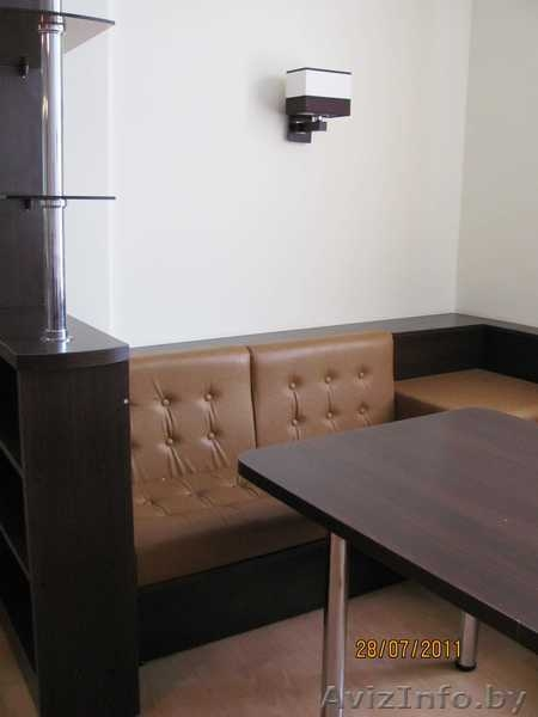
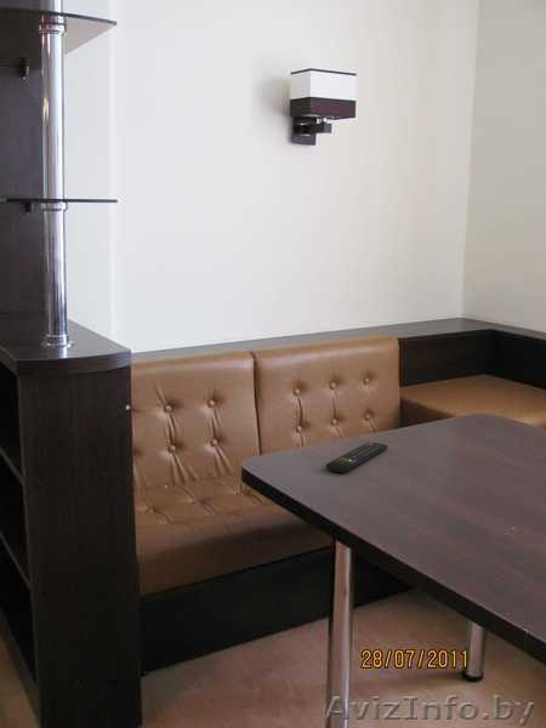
+ remote control (358, 456)
